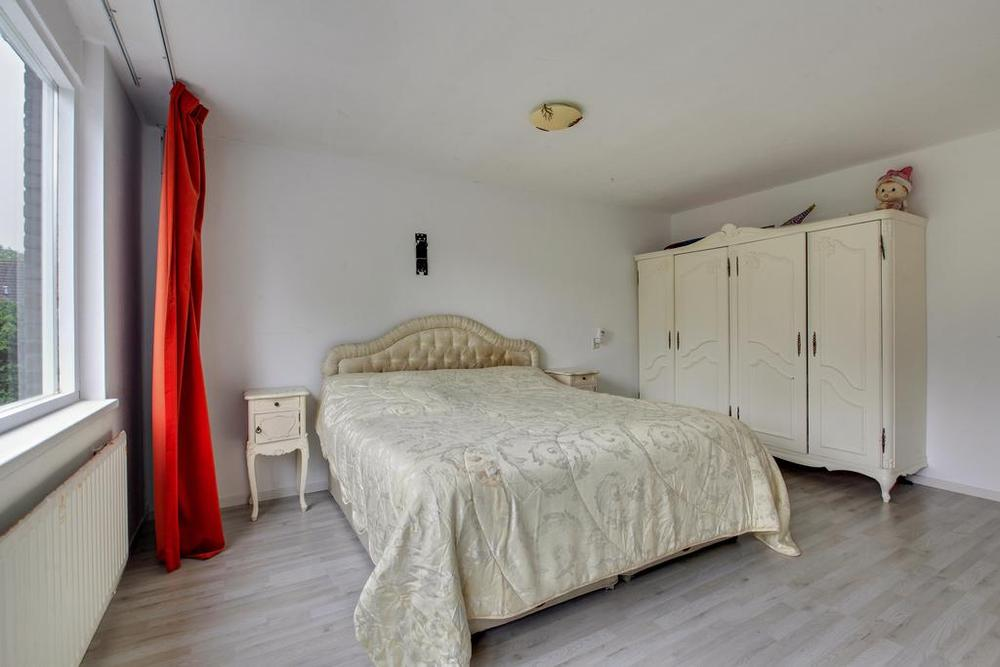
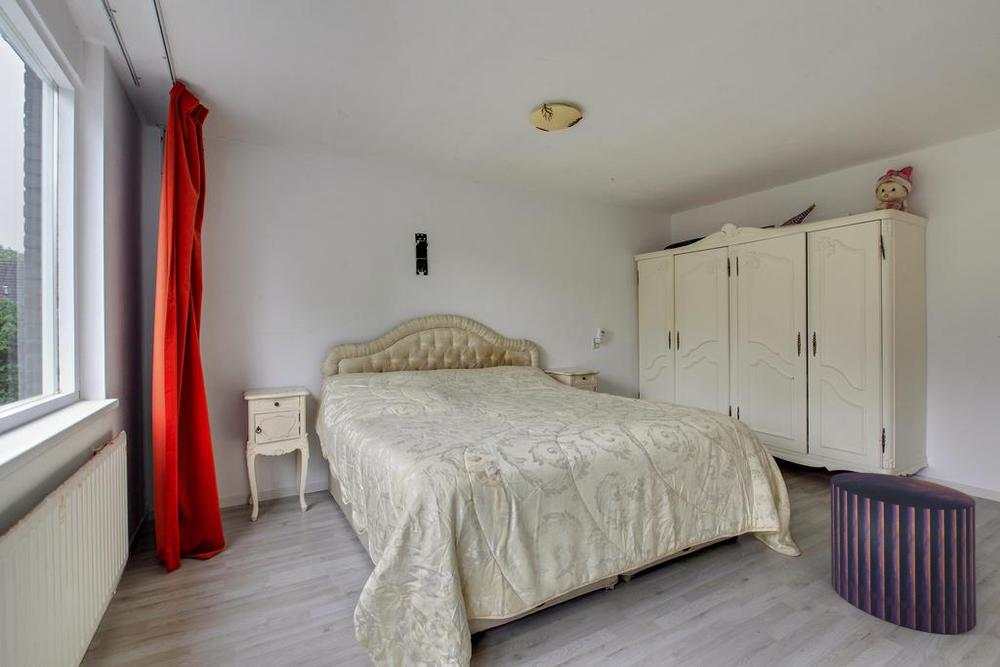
+ stool (898, 543)
